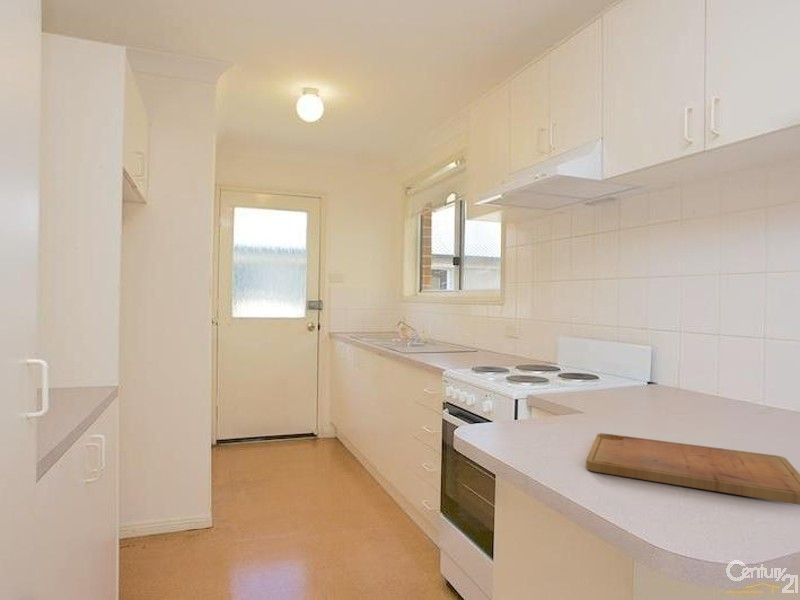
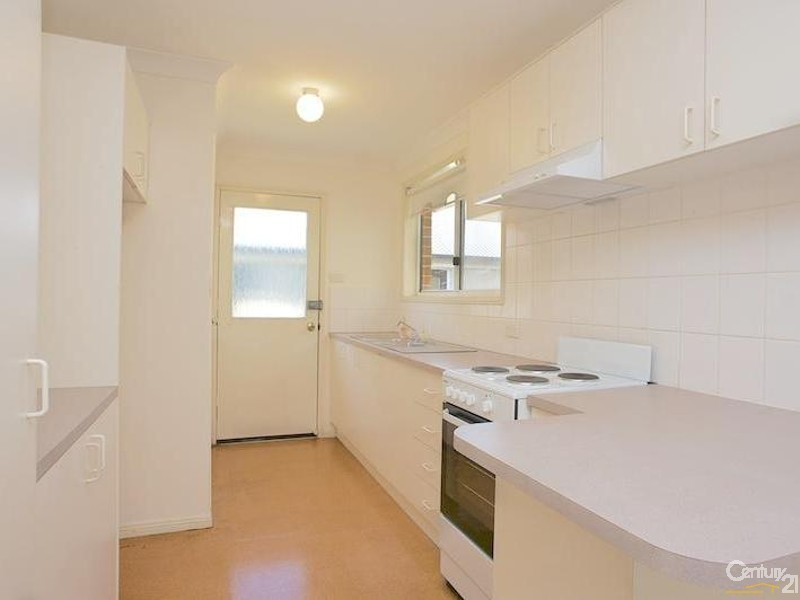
- cutting board (687, 463)
